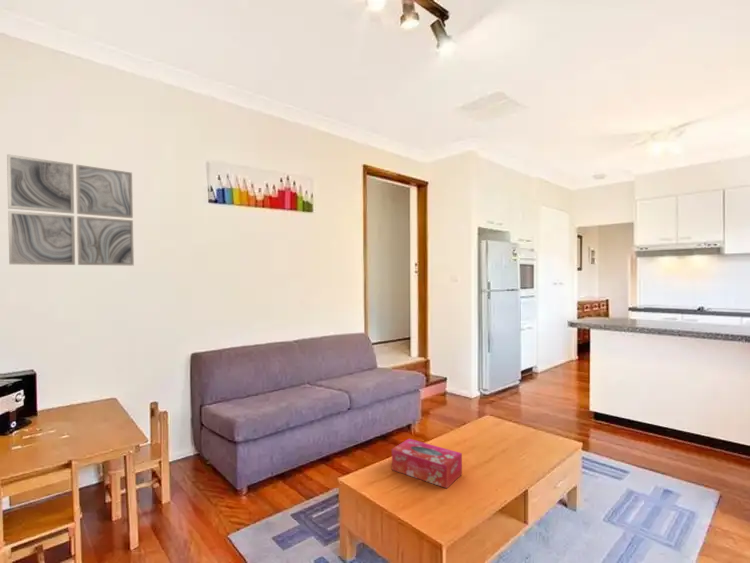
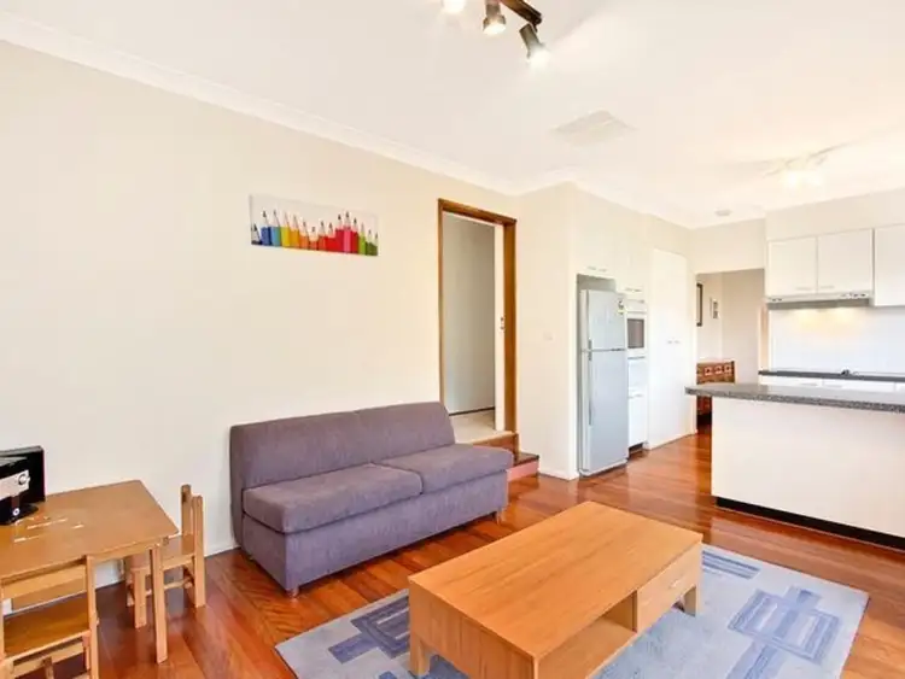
- tissue box (426, 461)
- wall art (77, 213)
